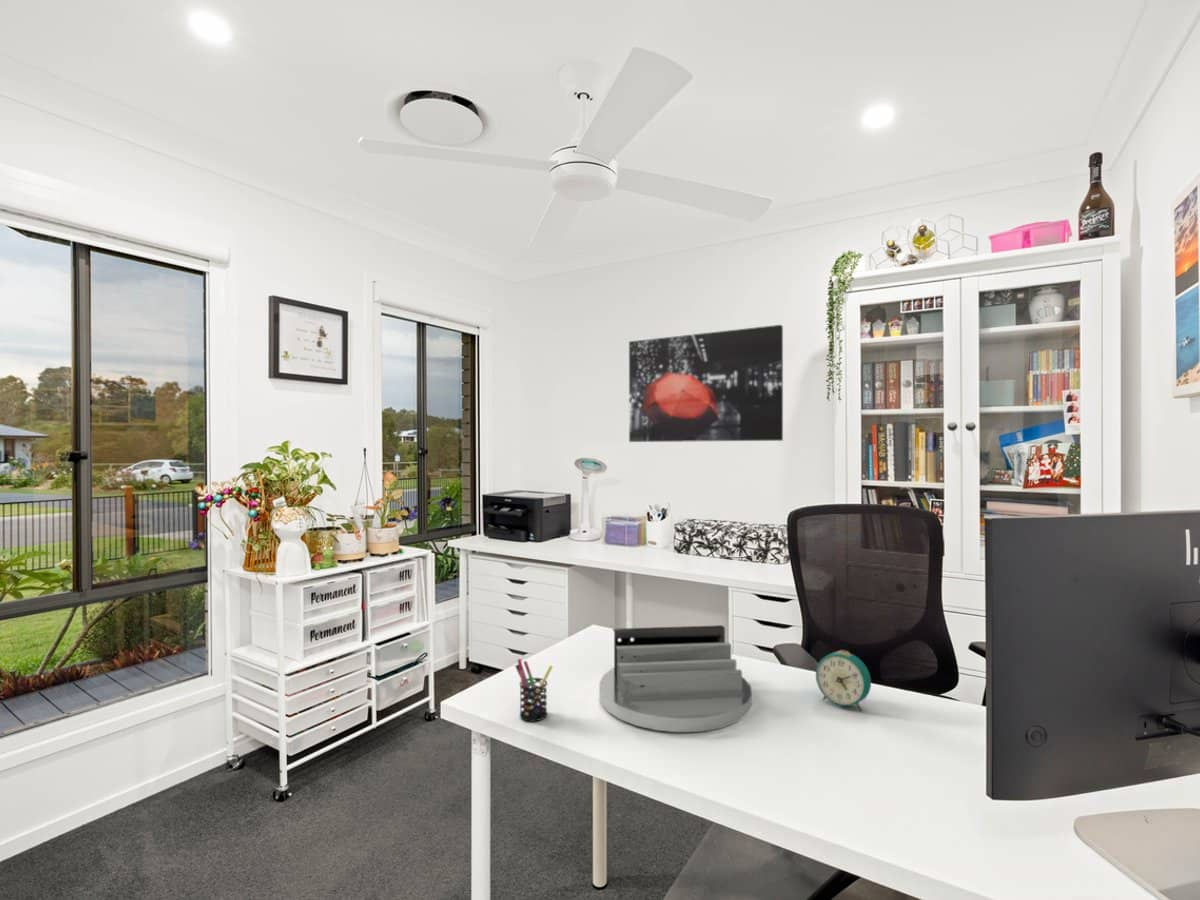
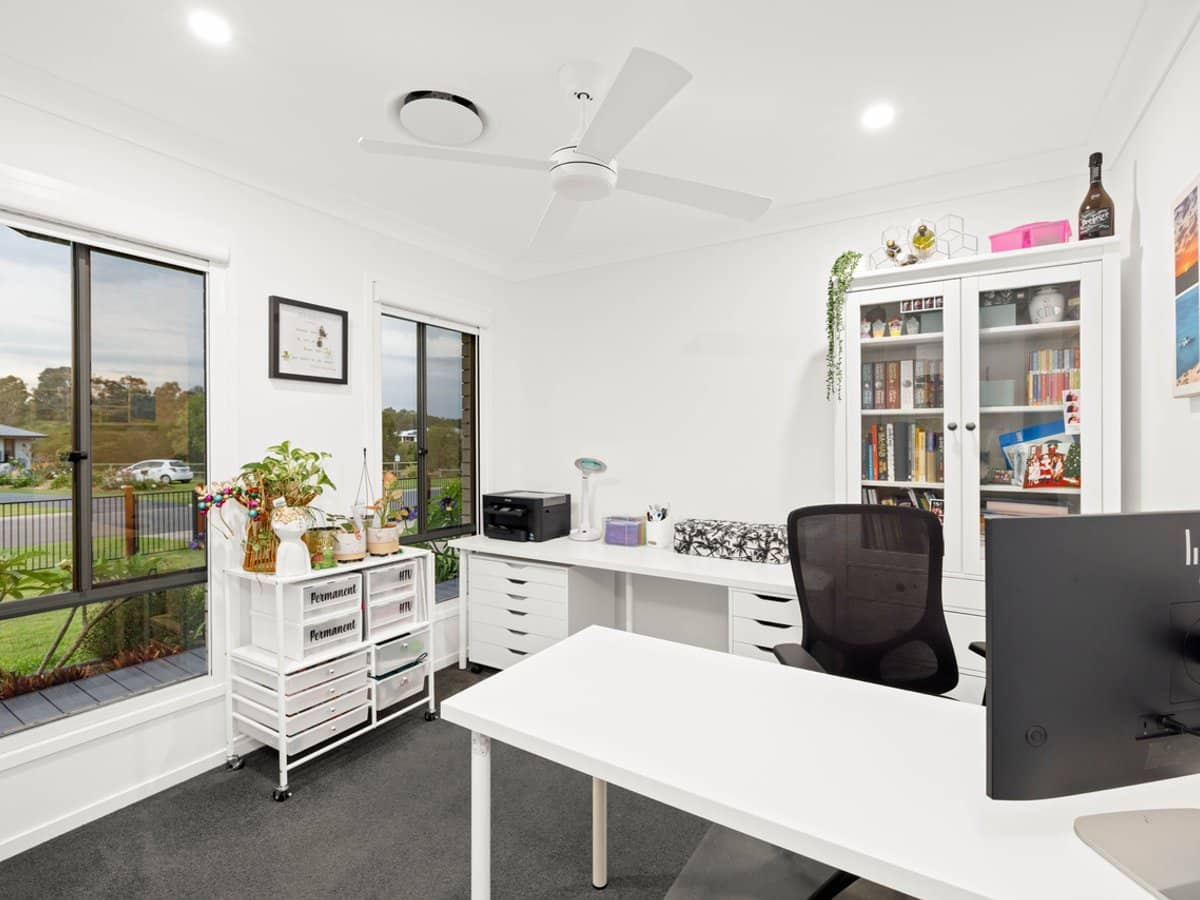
- desk organizer (674, 666)
- alarm clock (844, 676)
- pen holder (531, 688)
- wall art (700, 387)
